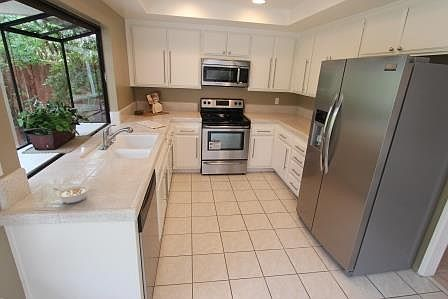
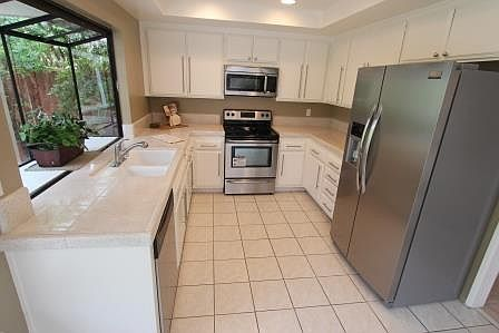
- legume (72, 194)
